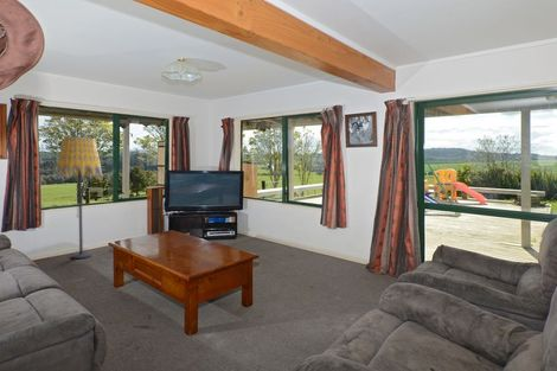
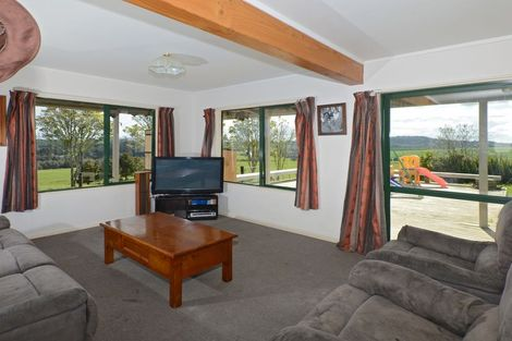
- floor lamp (79, 197)
